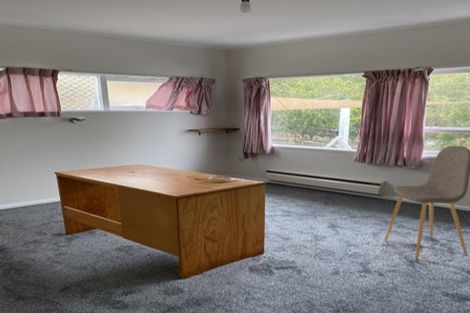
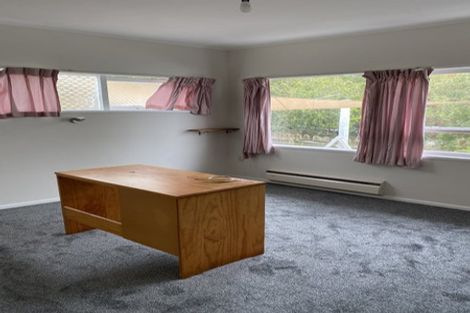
- chair (430, 198)
